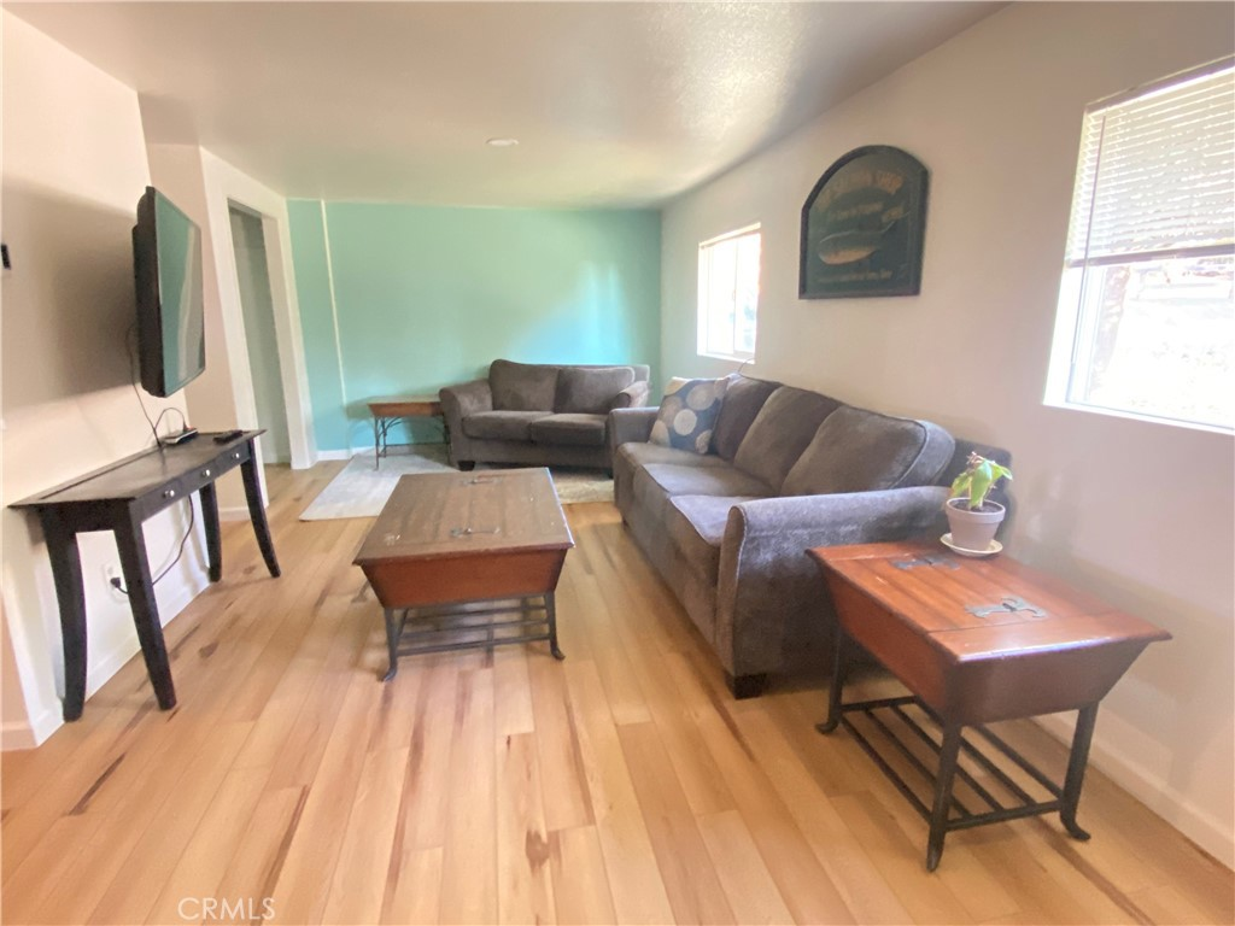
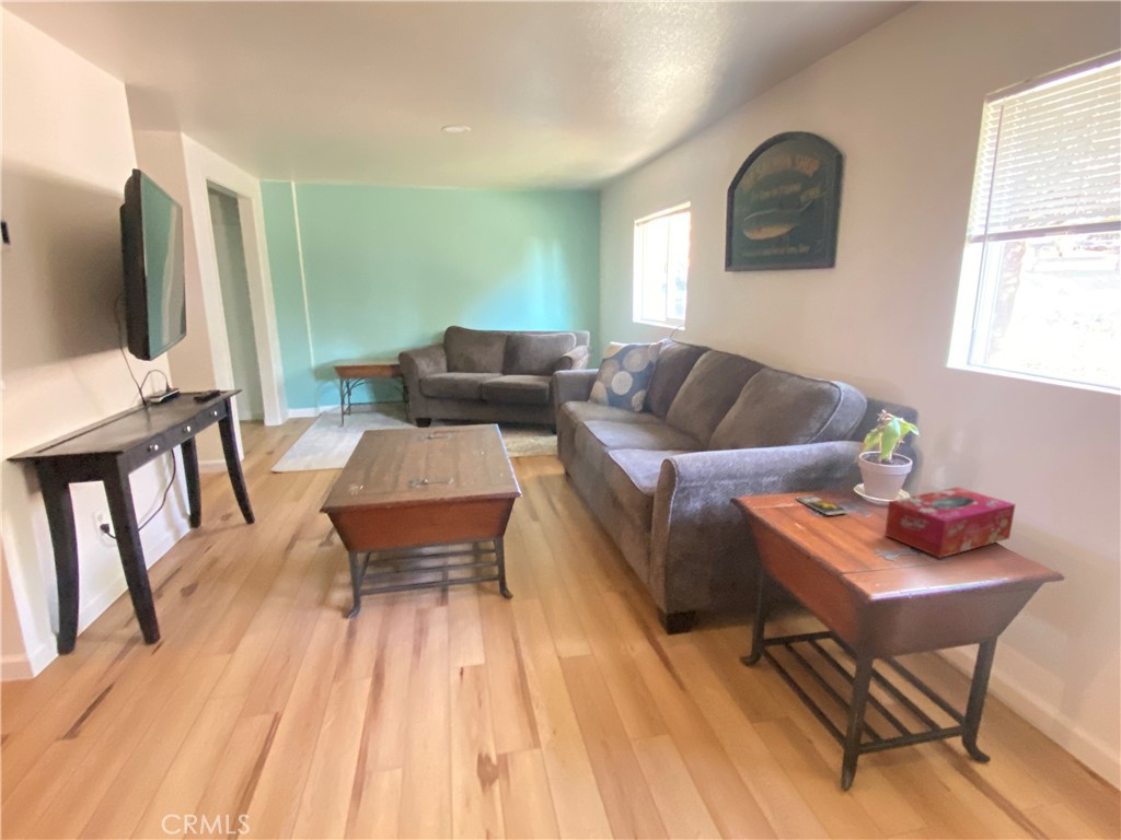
+ smartphone (820, 504)
+ tissue box (948, 520)
